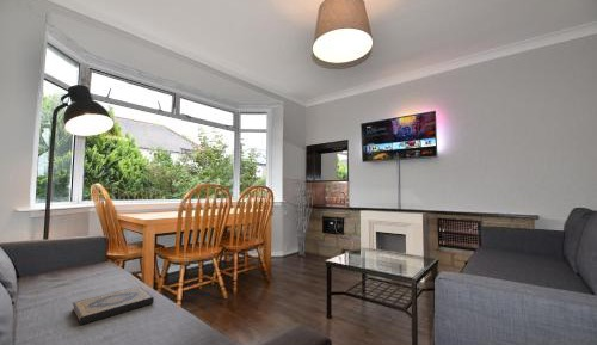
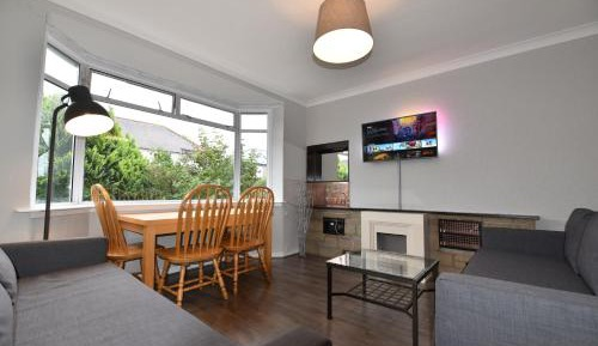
- hardback book (113, 302)
